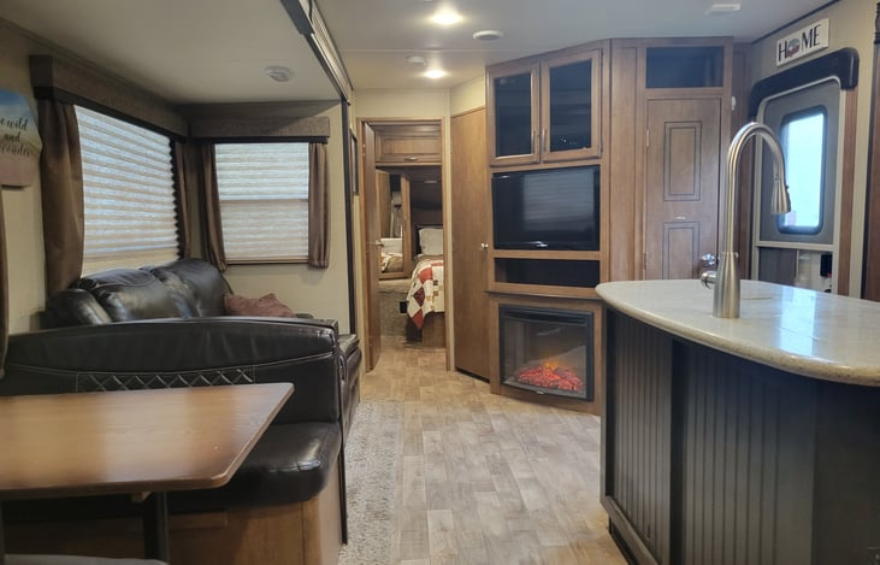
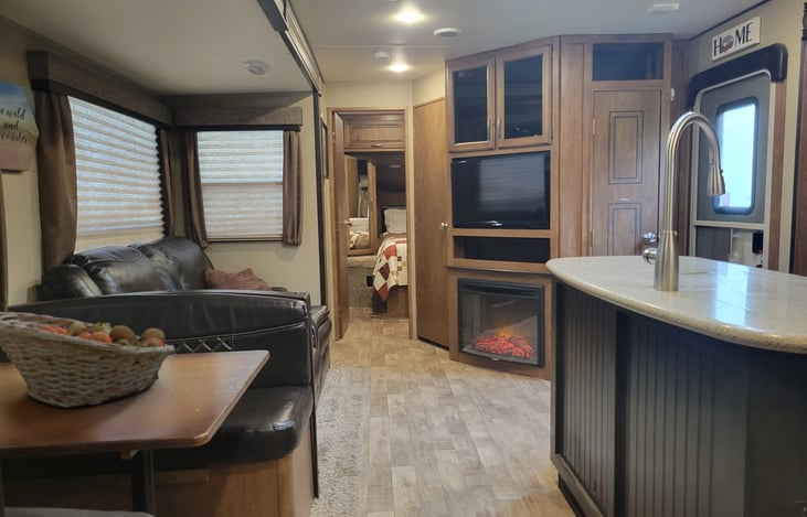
+ fruit basket (82, 347)
